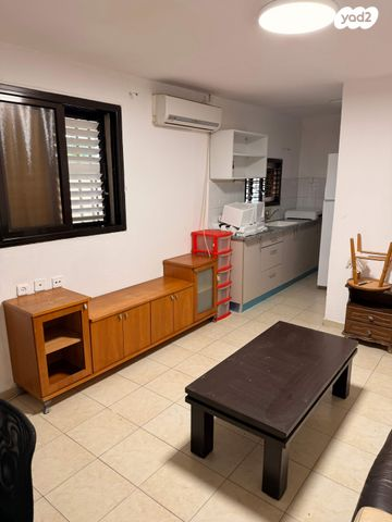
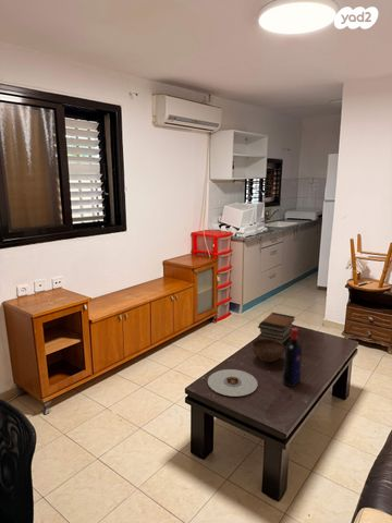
+ book stack (275, 329)
+ plate (232, 380)
+ bowl (267, 353)
+ liquor bottle (293, 355)
